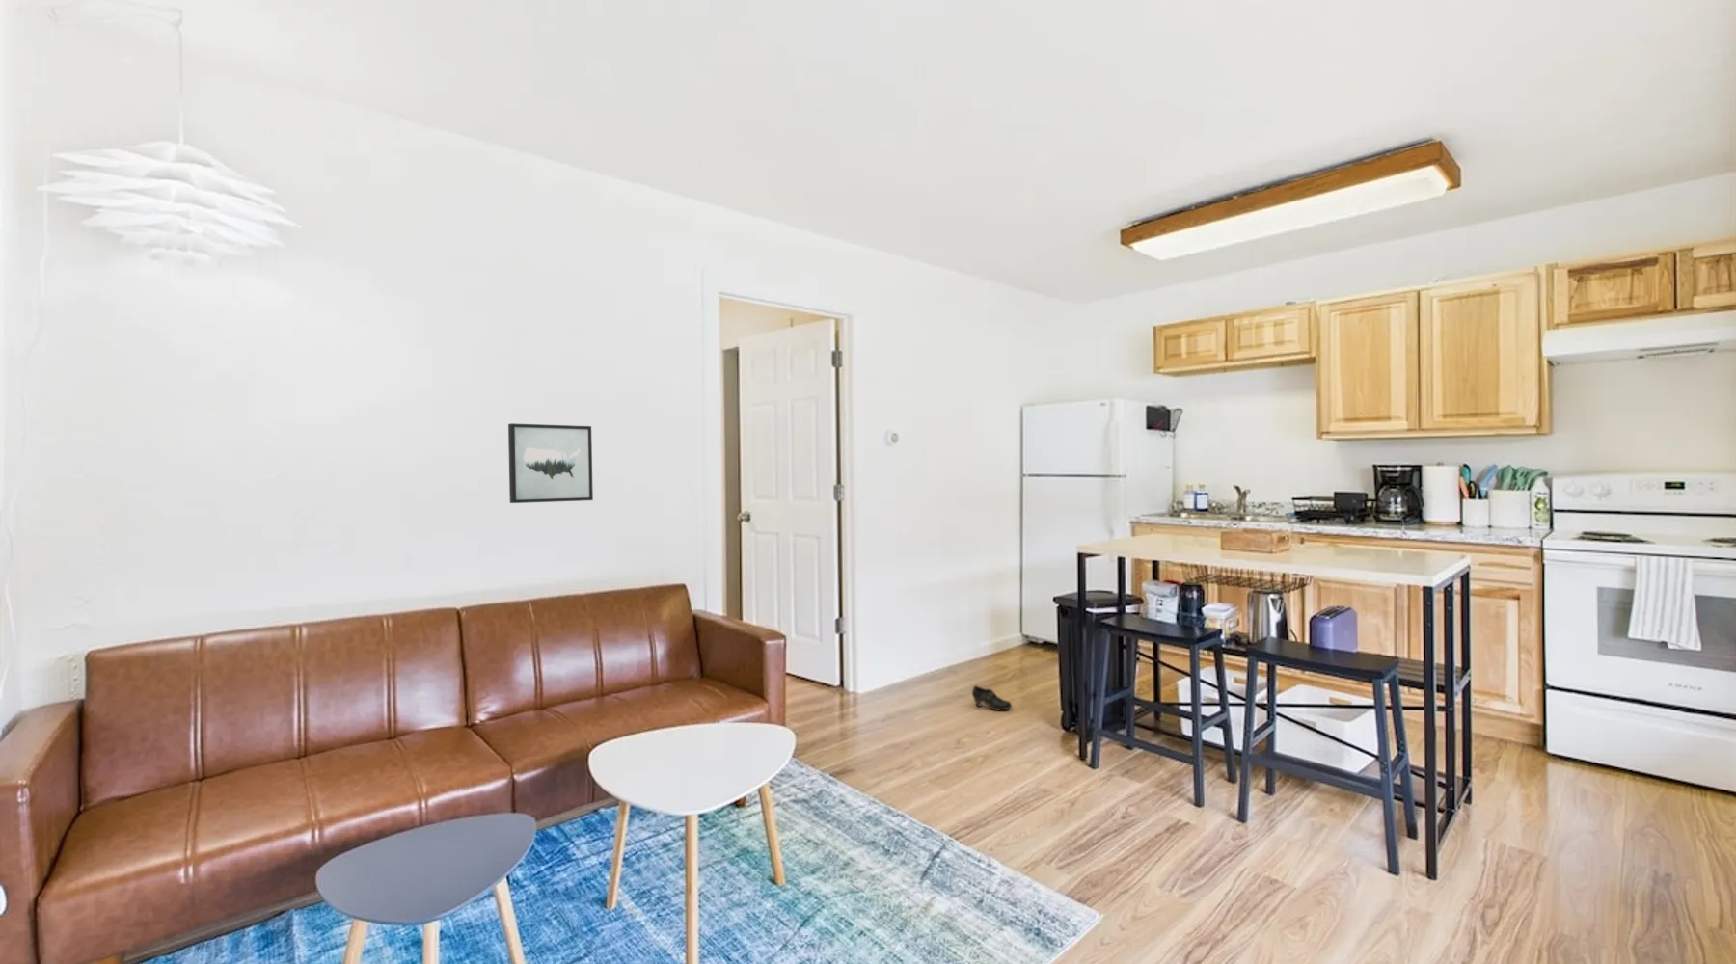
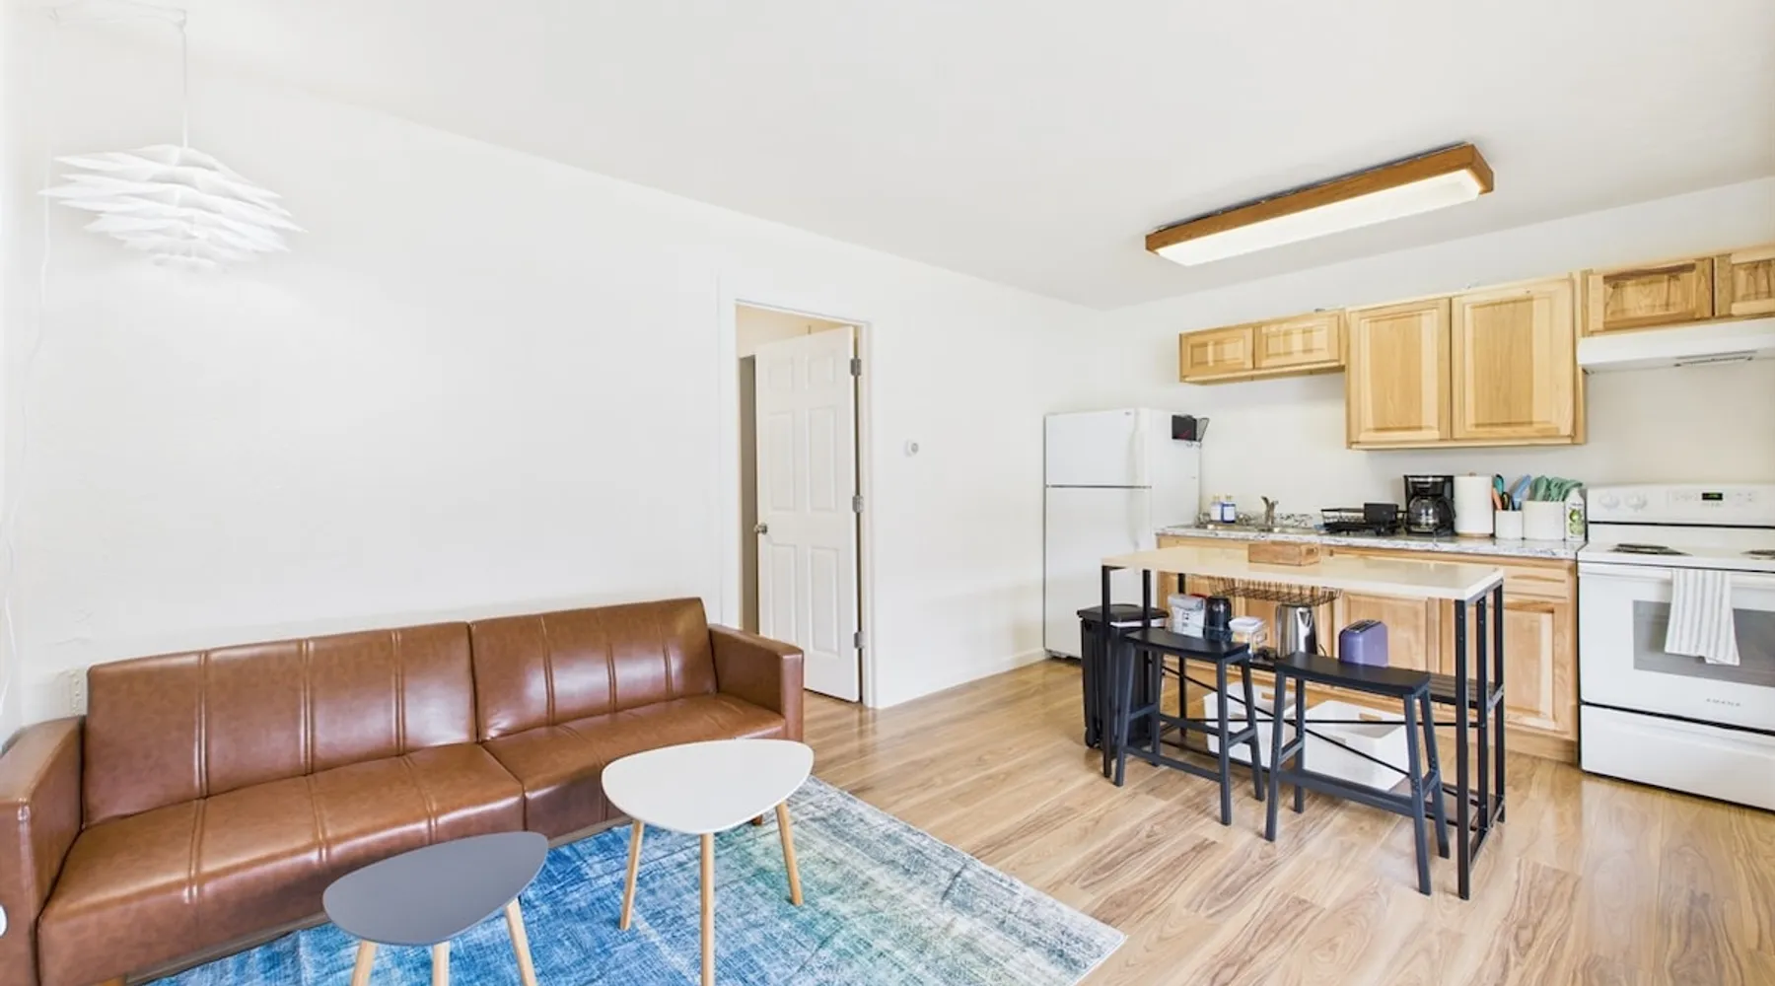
- shoe (991, 697)
- wall art (552, 463)
